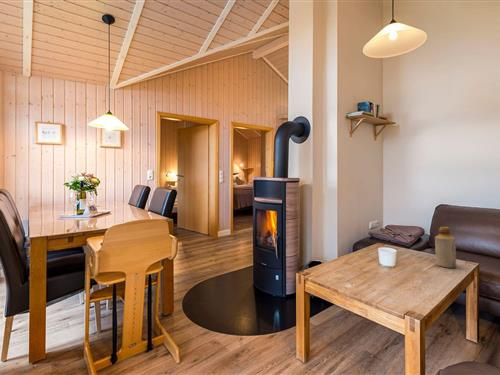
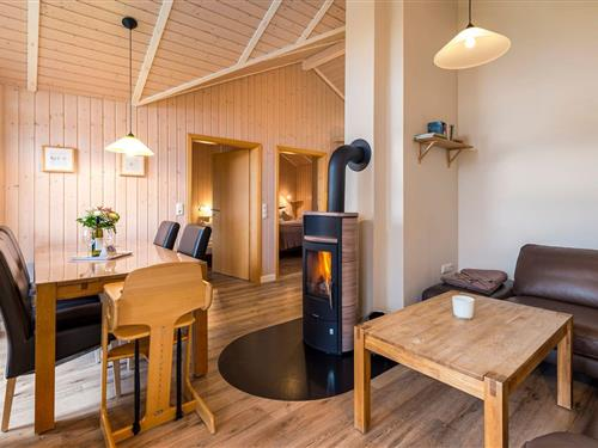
- bottle (445, 246)
